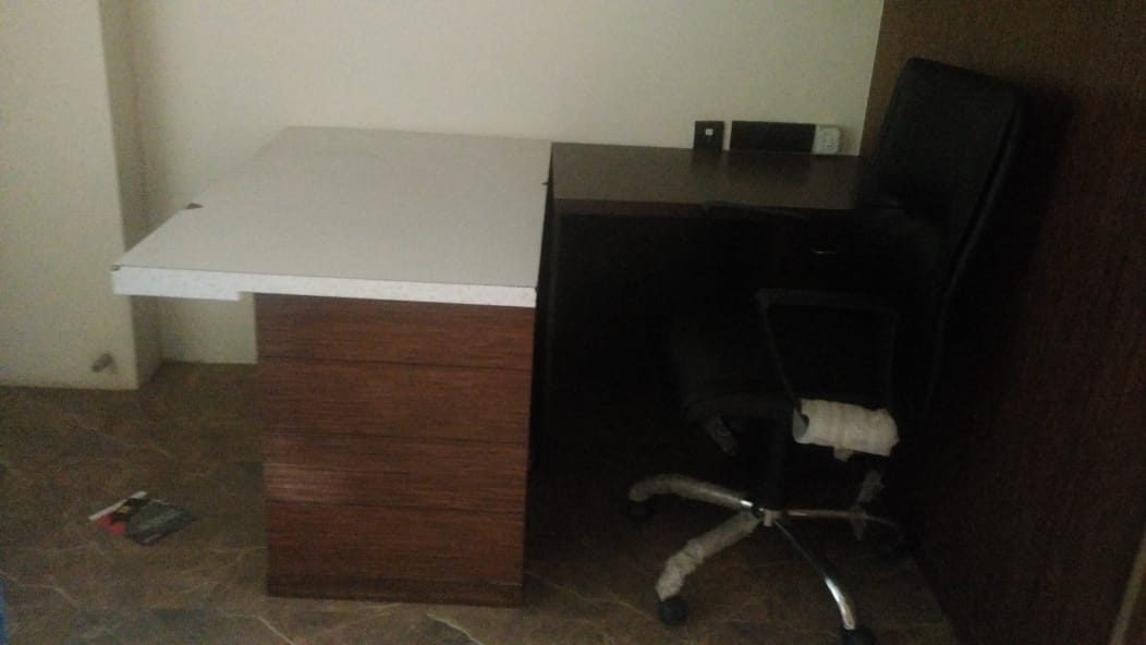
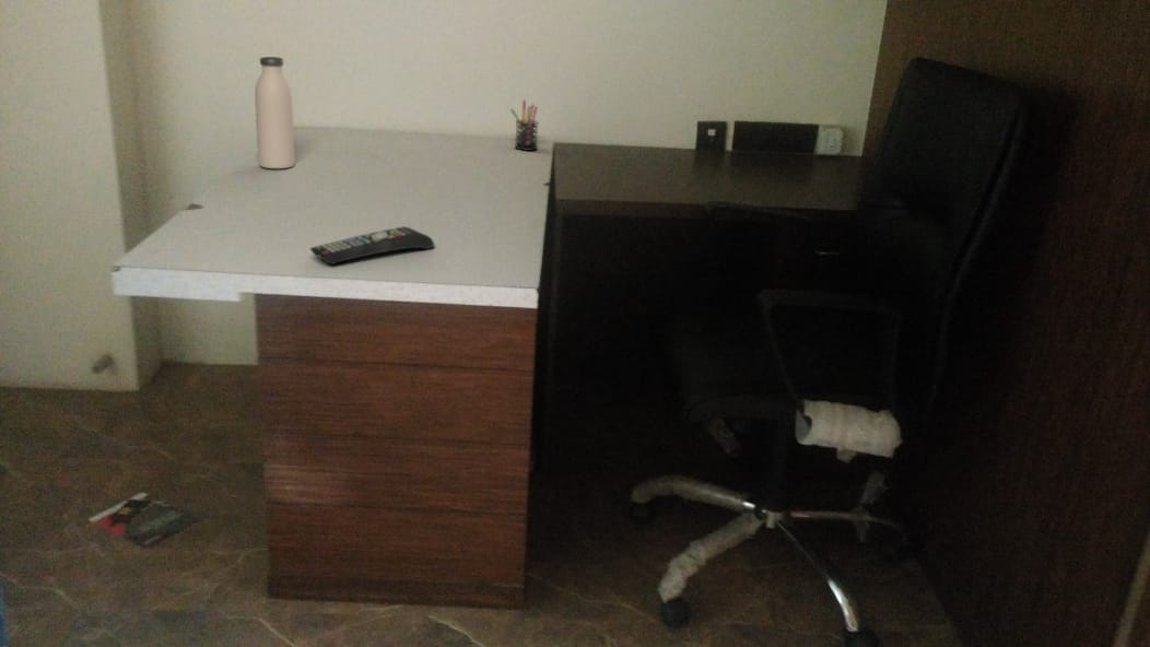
+ water bottle (274, 111)
+ pen holder (524, 125)
+ remote control (374, 244)
